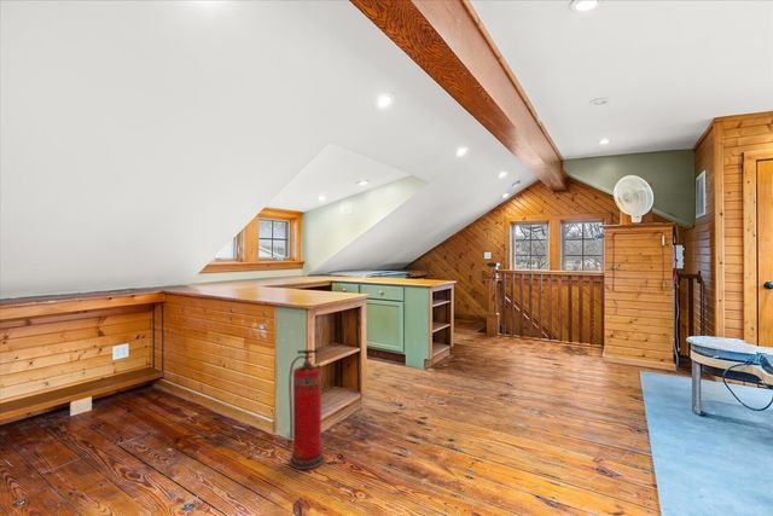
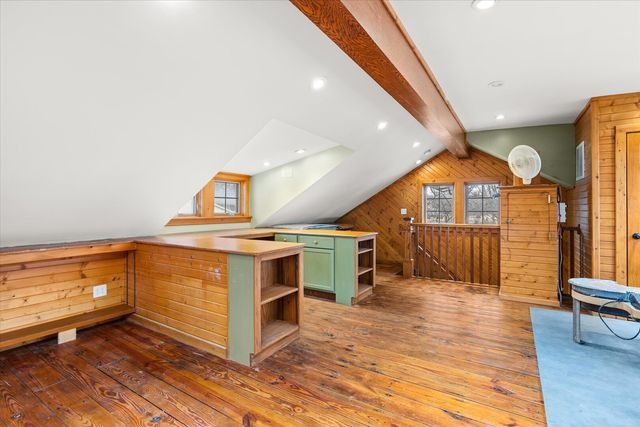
- fire extinguisher (306, 405)
